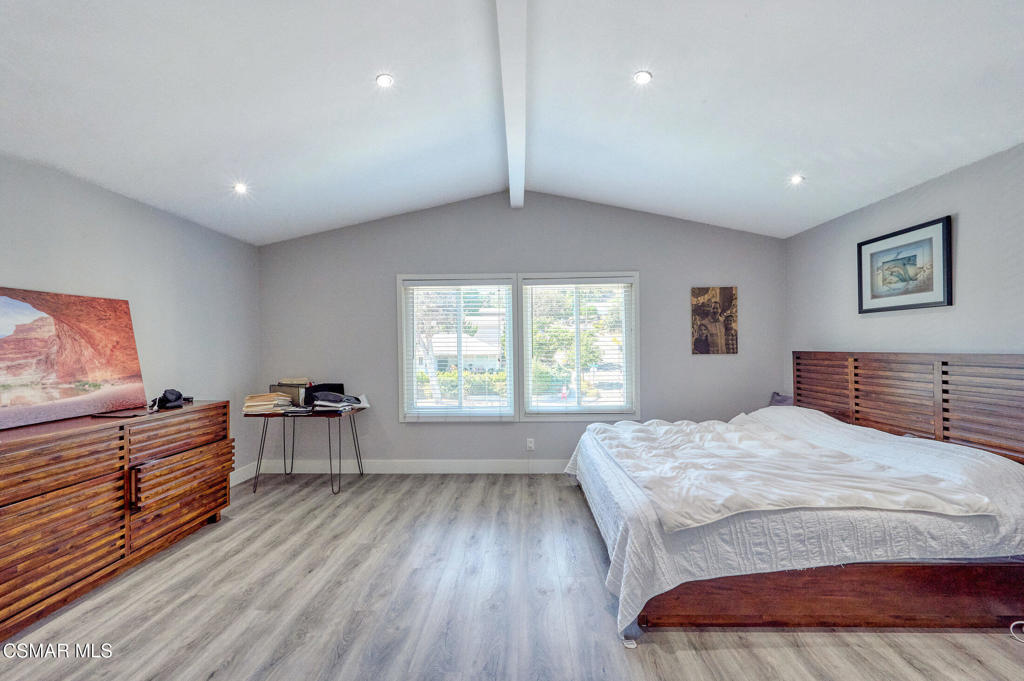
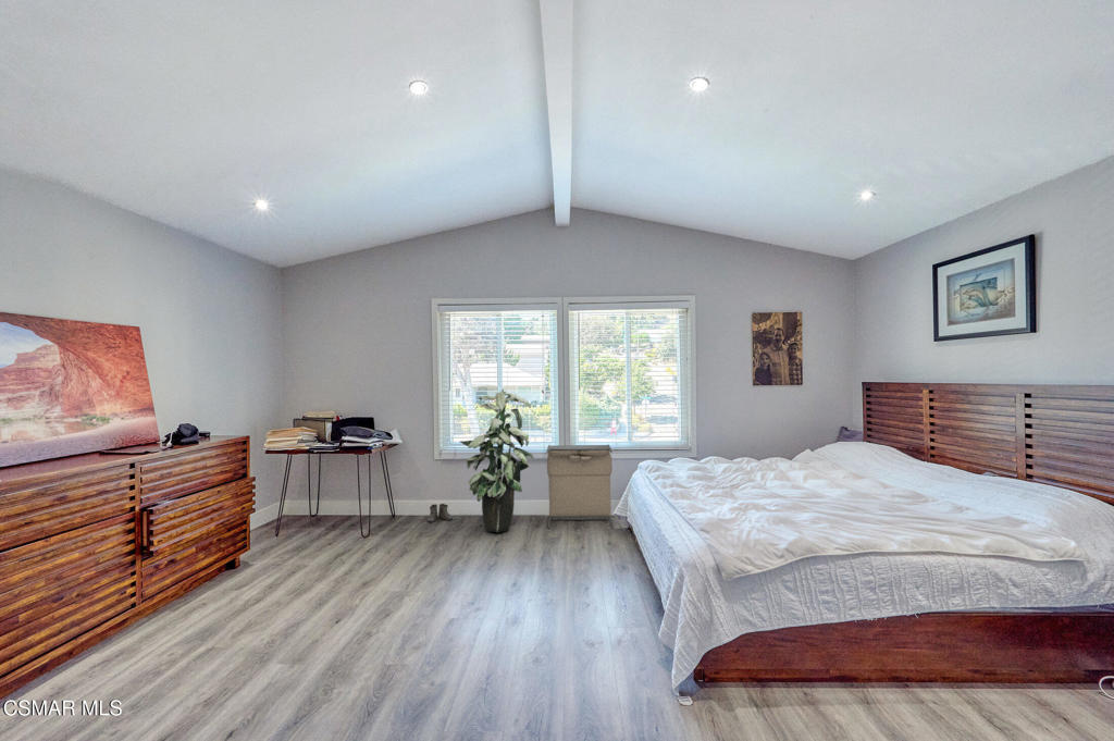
+ laundry hamper (580, 484)
+ boots (438, 512)
+ indoor plant (496, 457)
